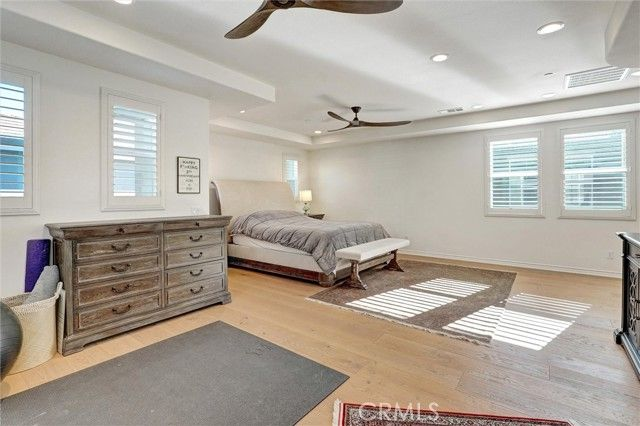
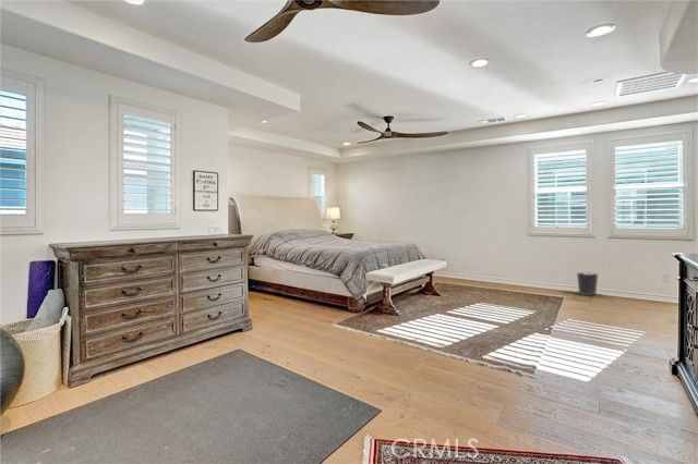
+ wastebasket (587, 283)
